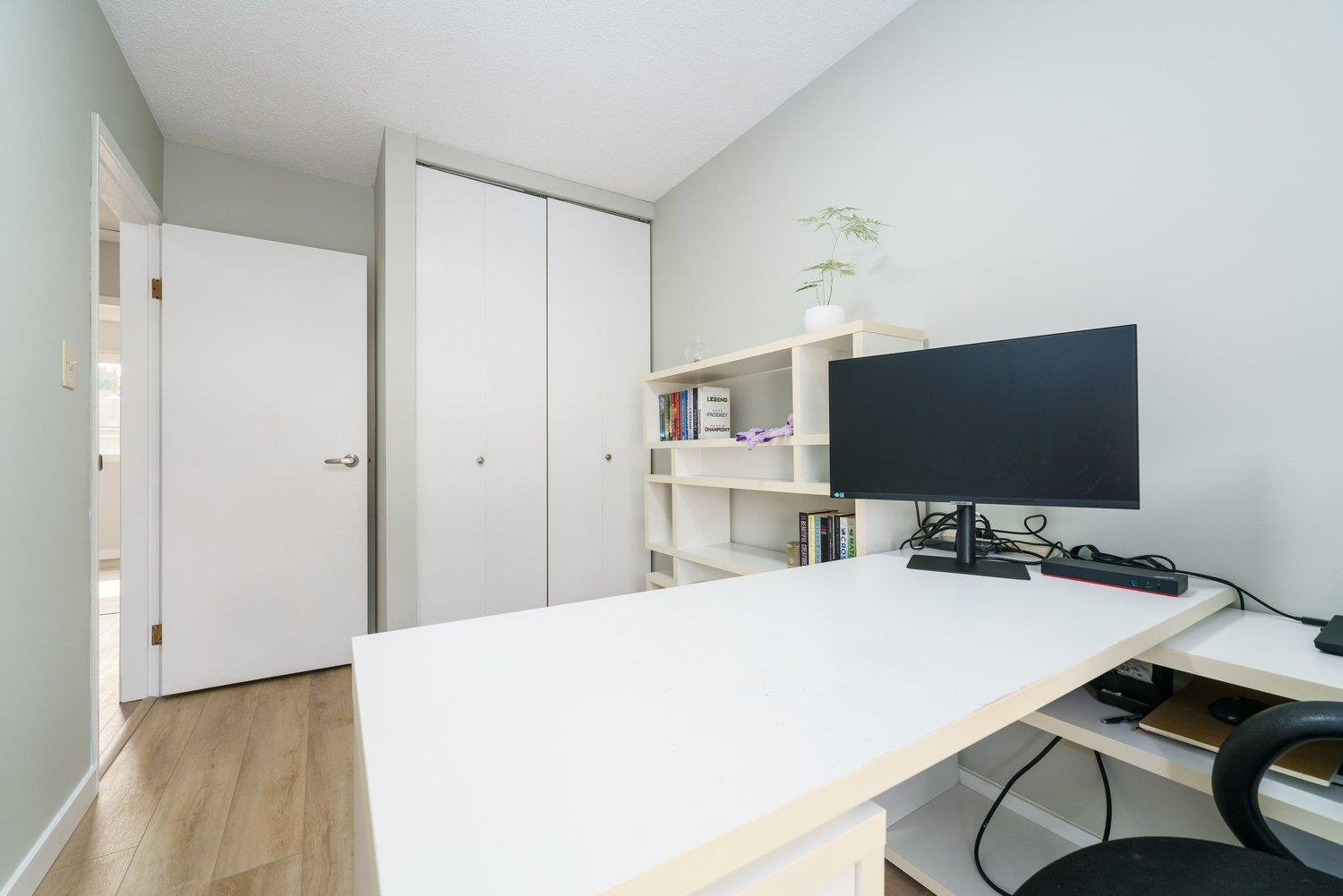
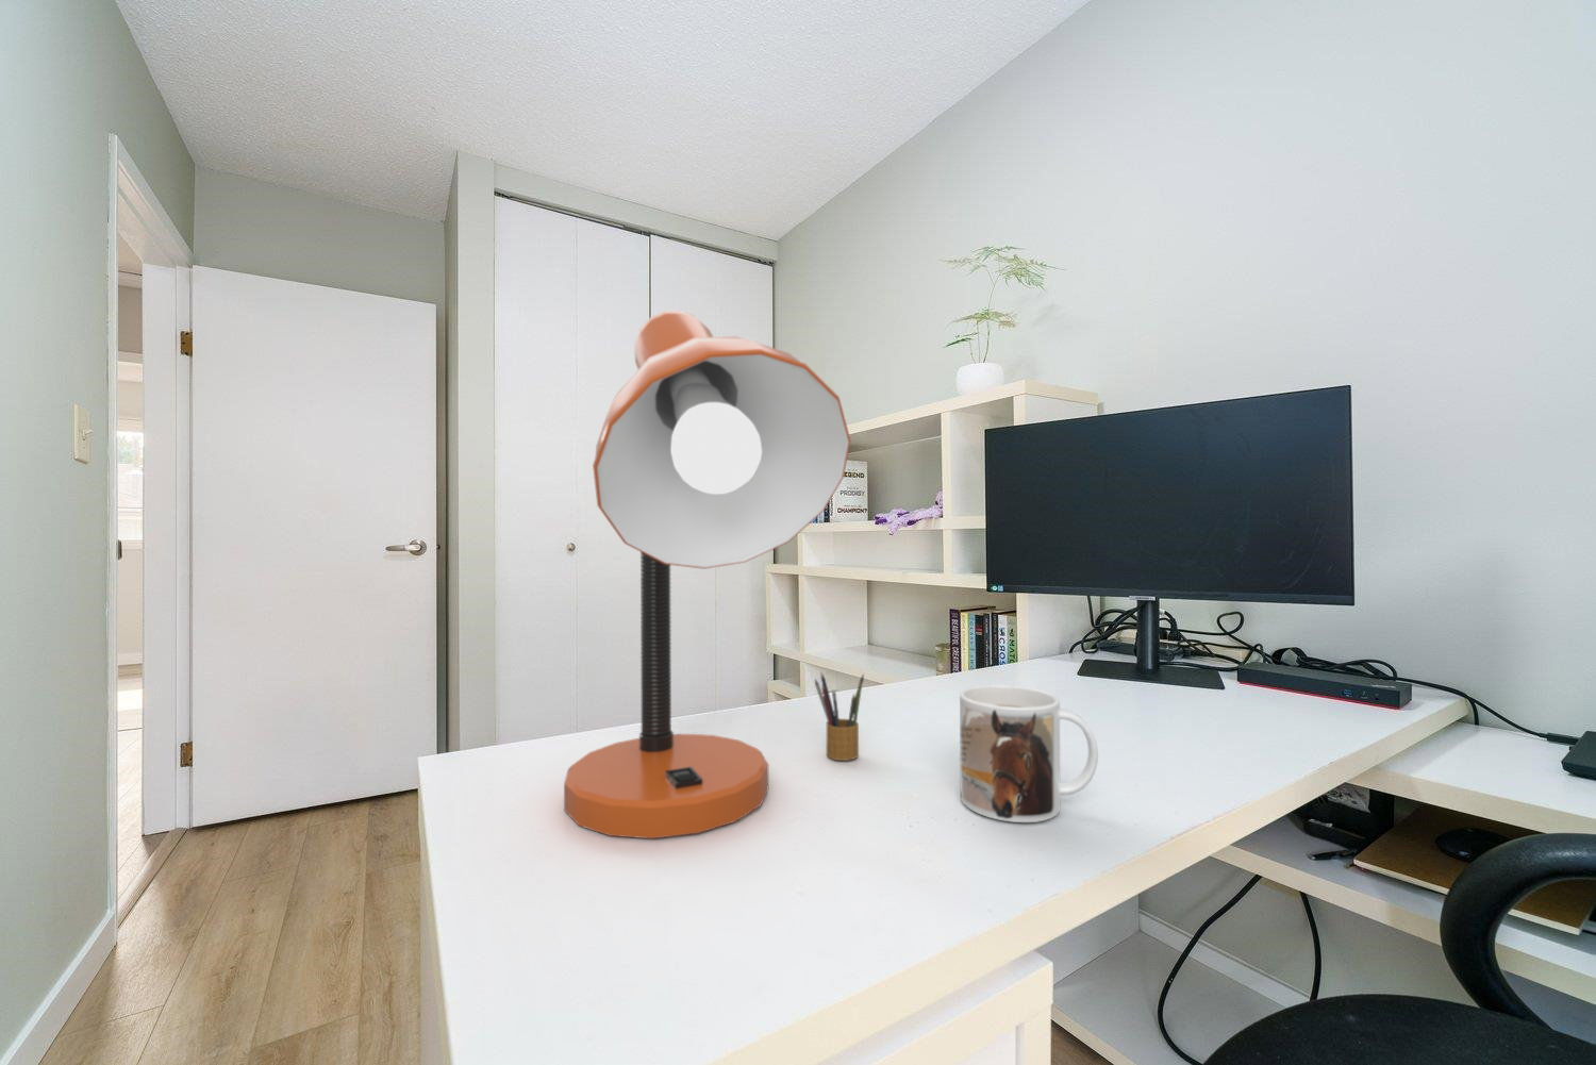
+ pencil box (838, 714)
+ mug (1021, 750)
+ desk lamp (688, 559)
